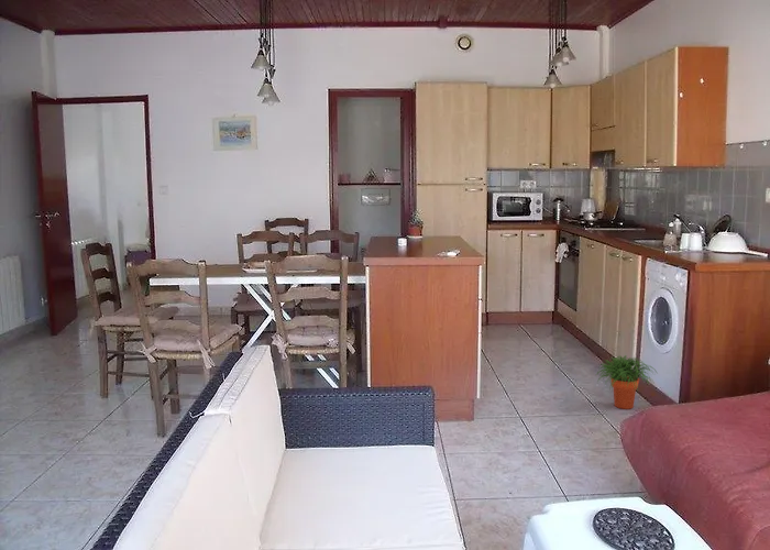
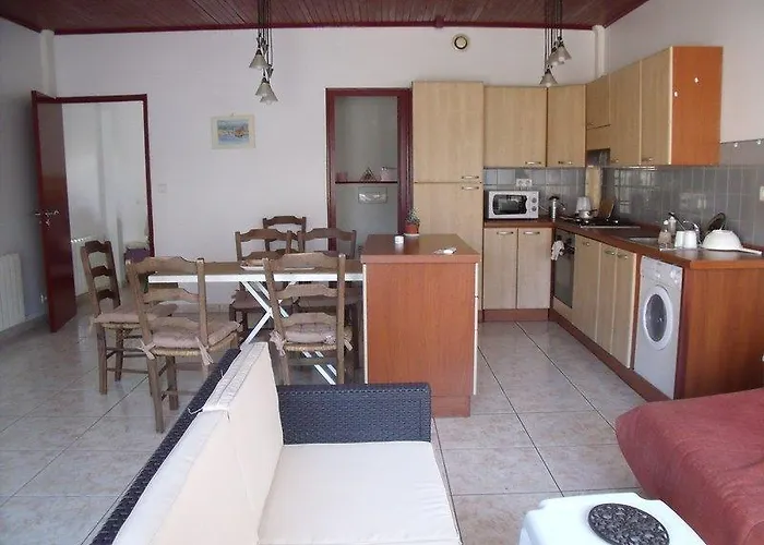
- potted plant (624, 381)
